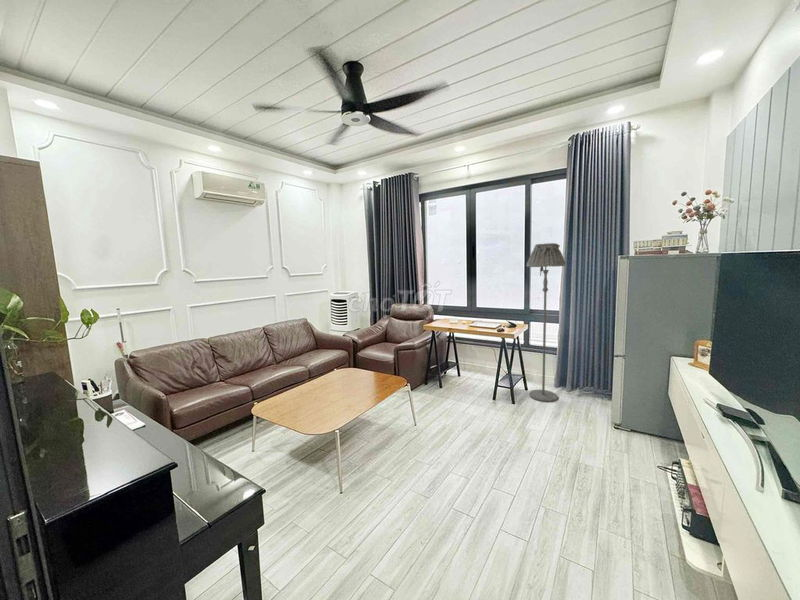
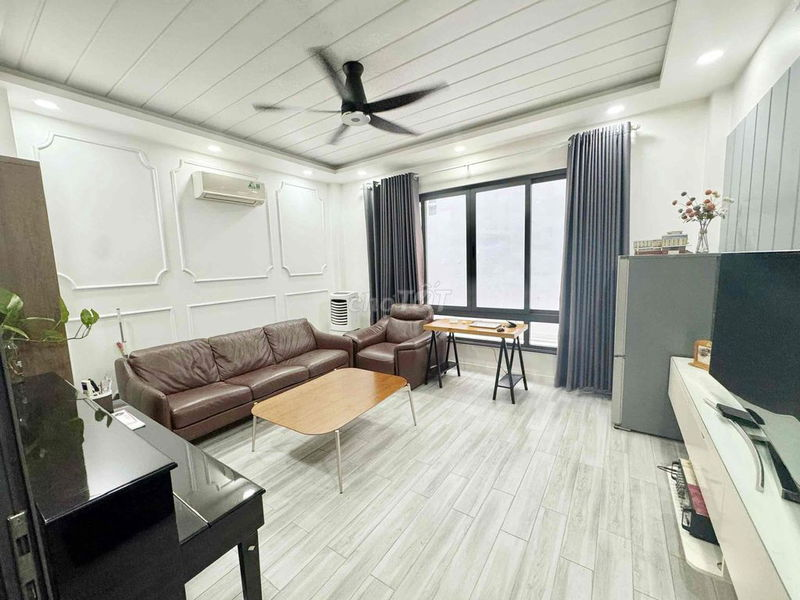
- floor lamp (544, 322)
